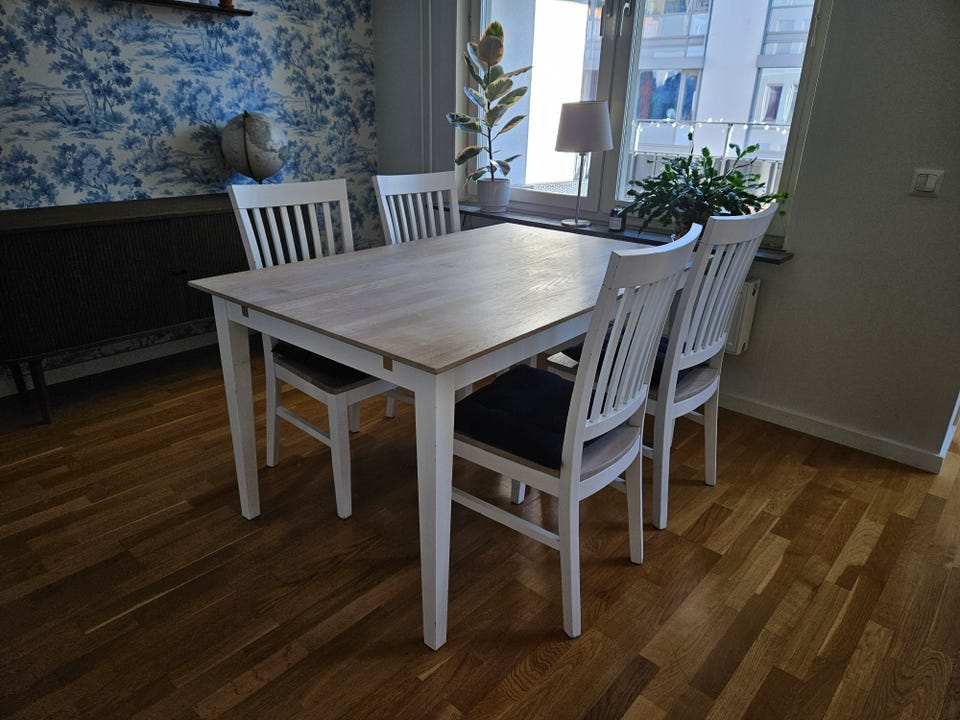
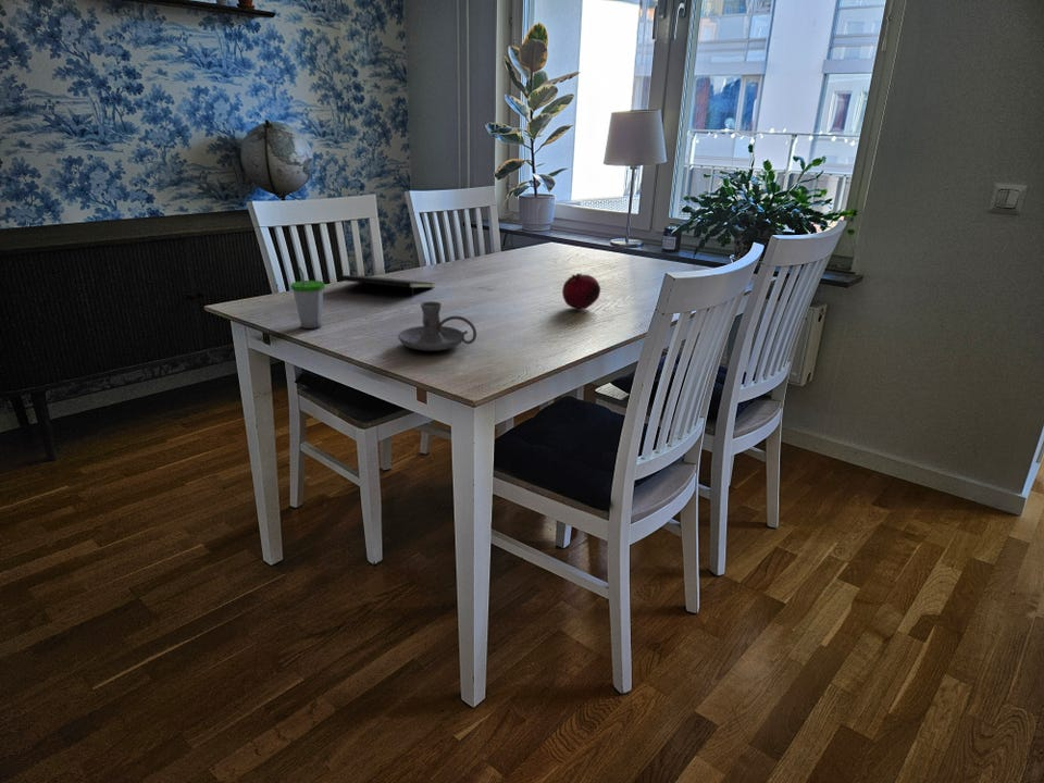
+ candle holder (438, 325)
+ fruit (580, 290)
+ notepad (387, 281)
+ cup (309, 295)
